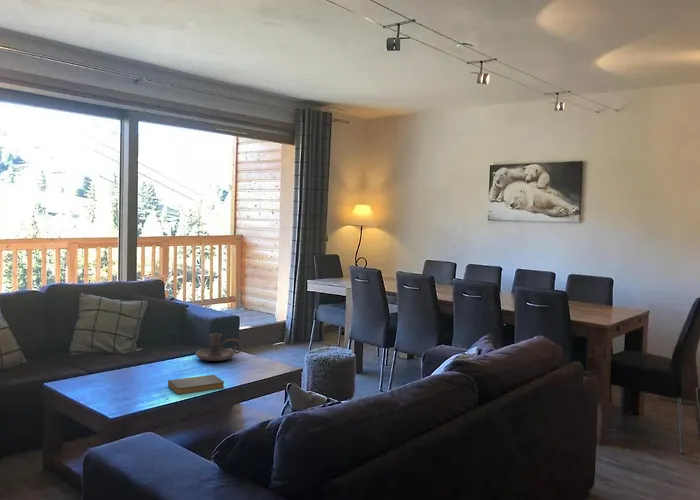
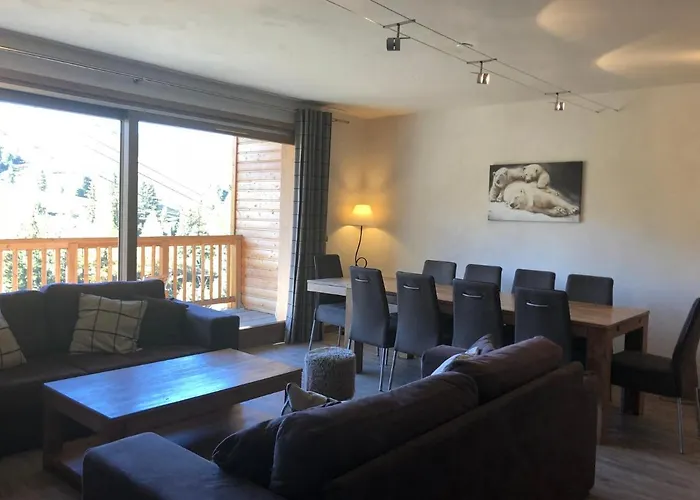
- candle holder (219, 346)
- book (196, 384)
